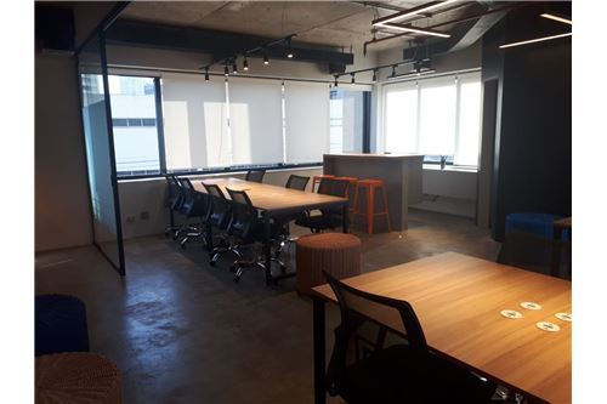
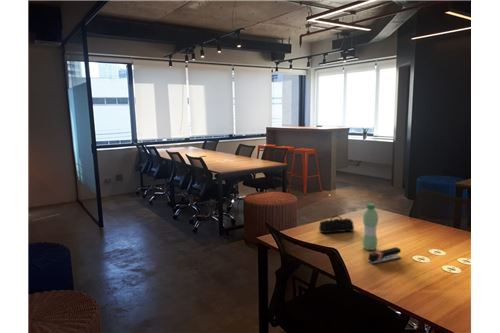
+ water bottle (370, 226)
+ pencil case (336, 222)
+ stapler (384, 255)
